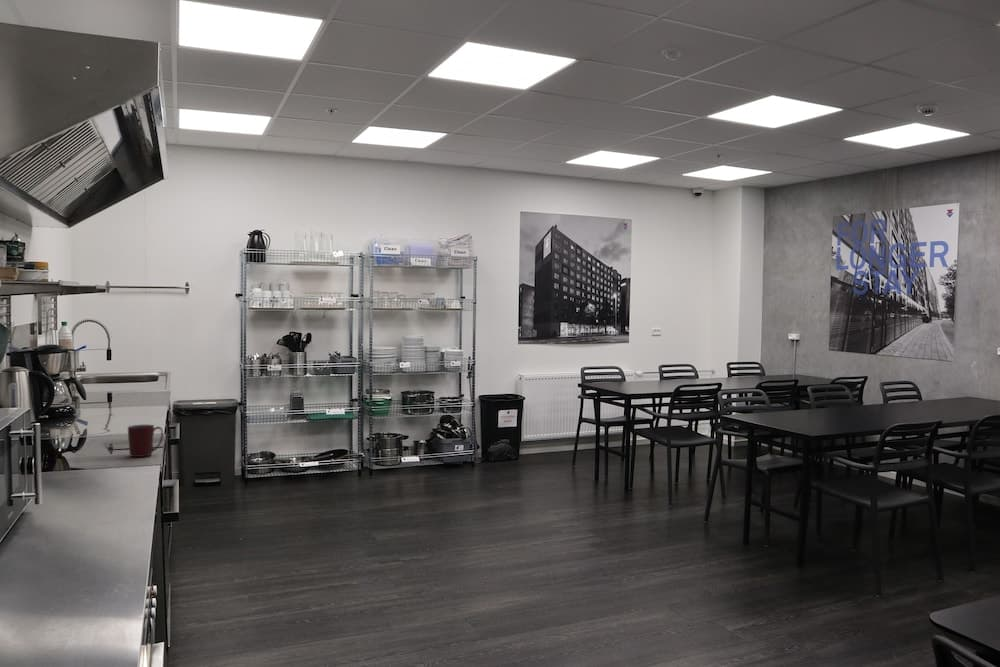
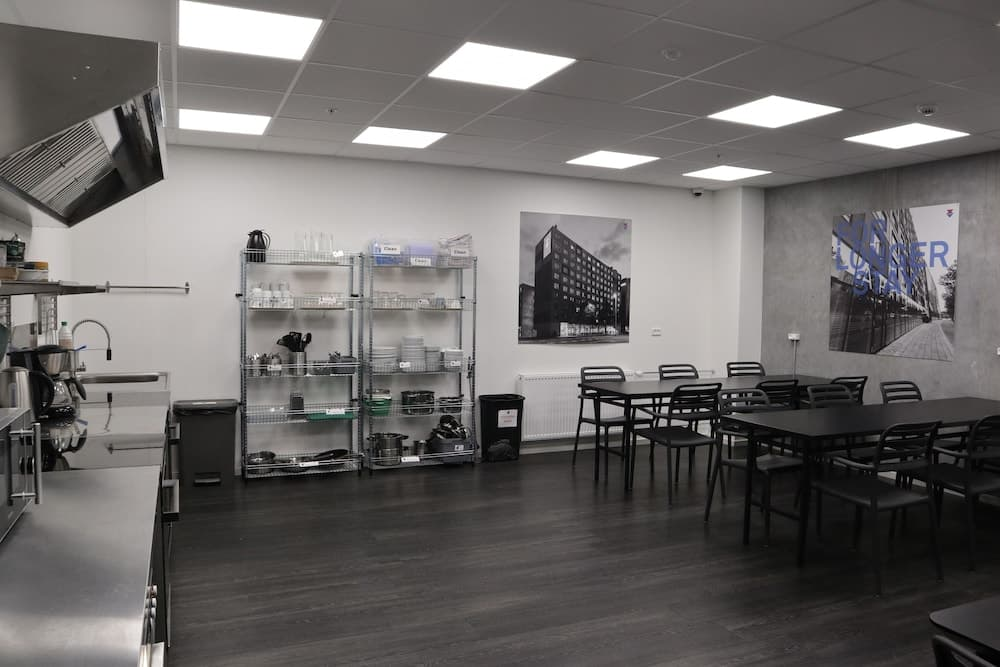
- mug (145, 440)
